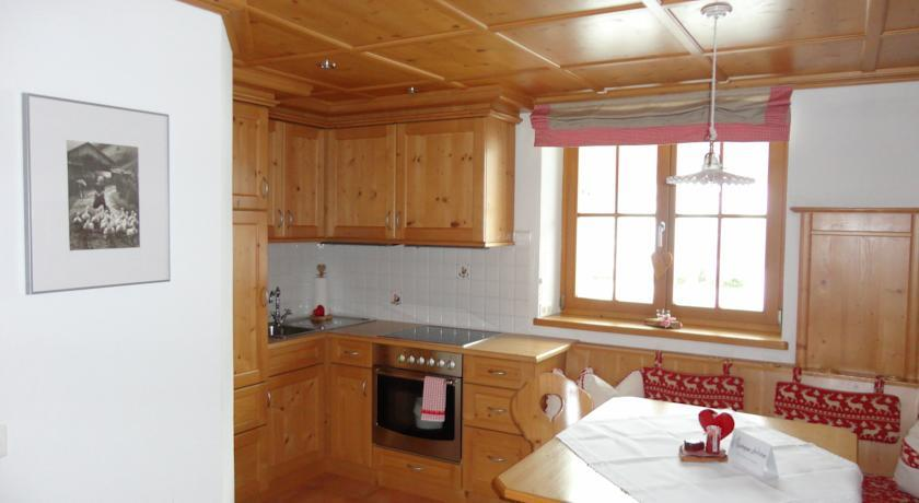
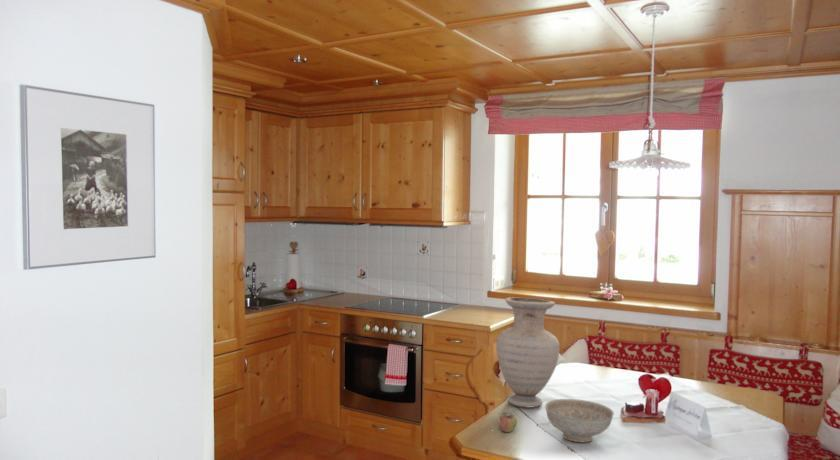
+ apple (505, 422)
+ vase (527, 351)
+ decorative bowl (578, 422)
